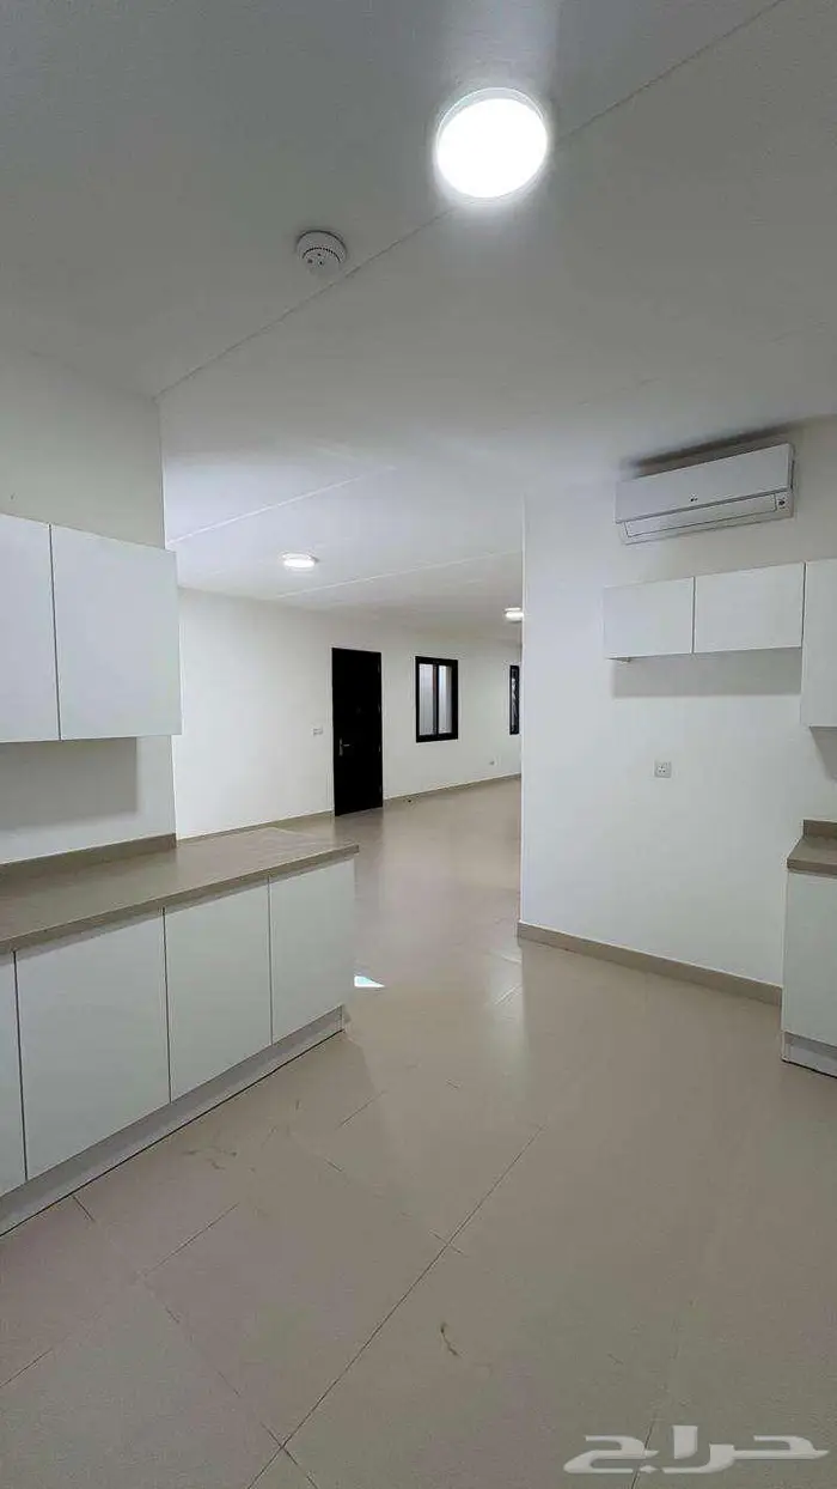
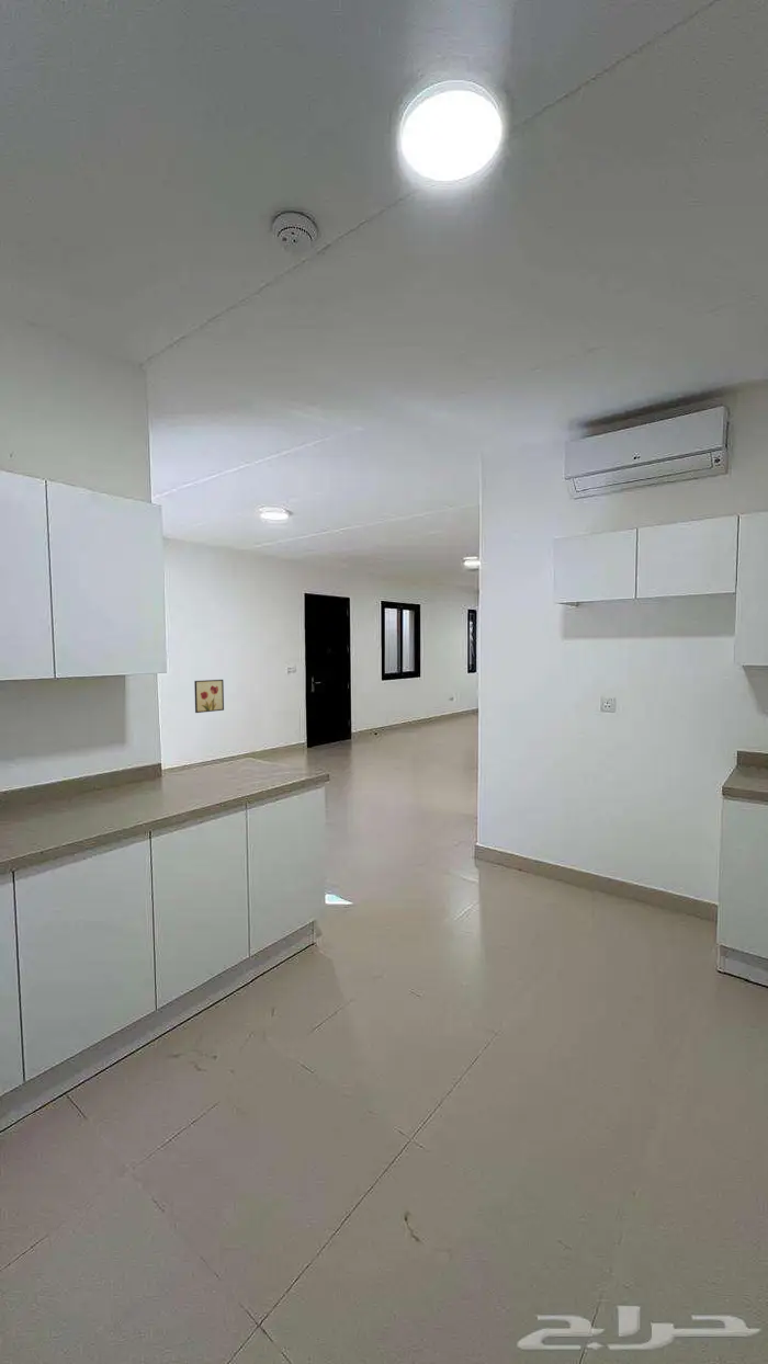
+ wall art (208, 695)
